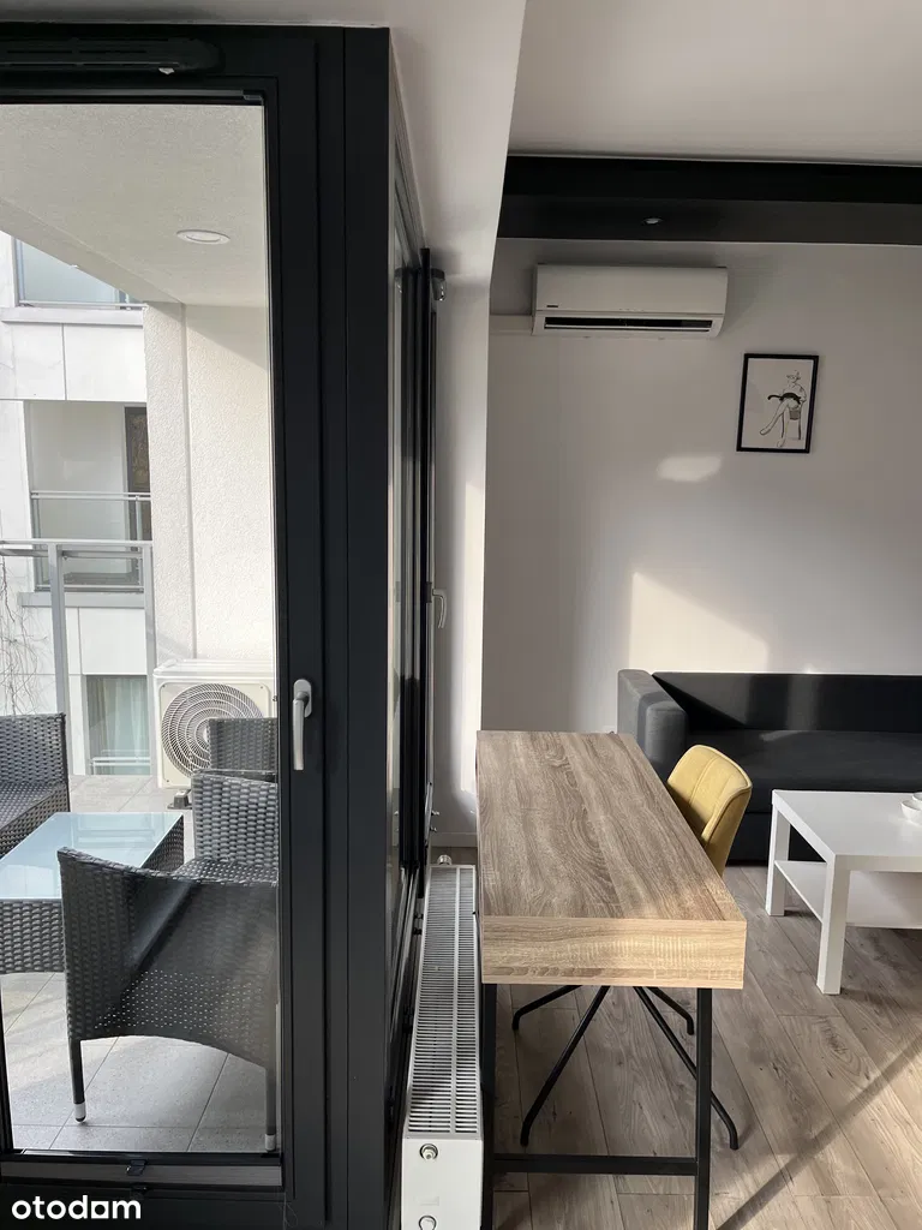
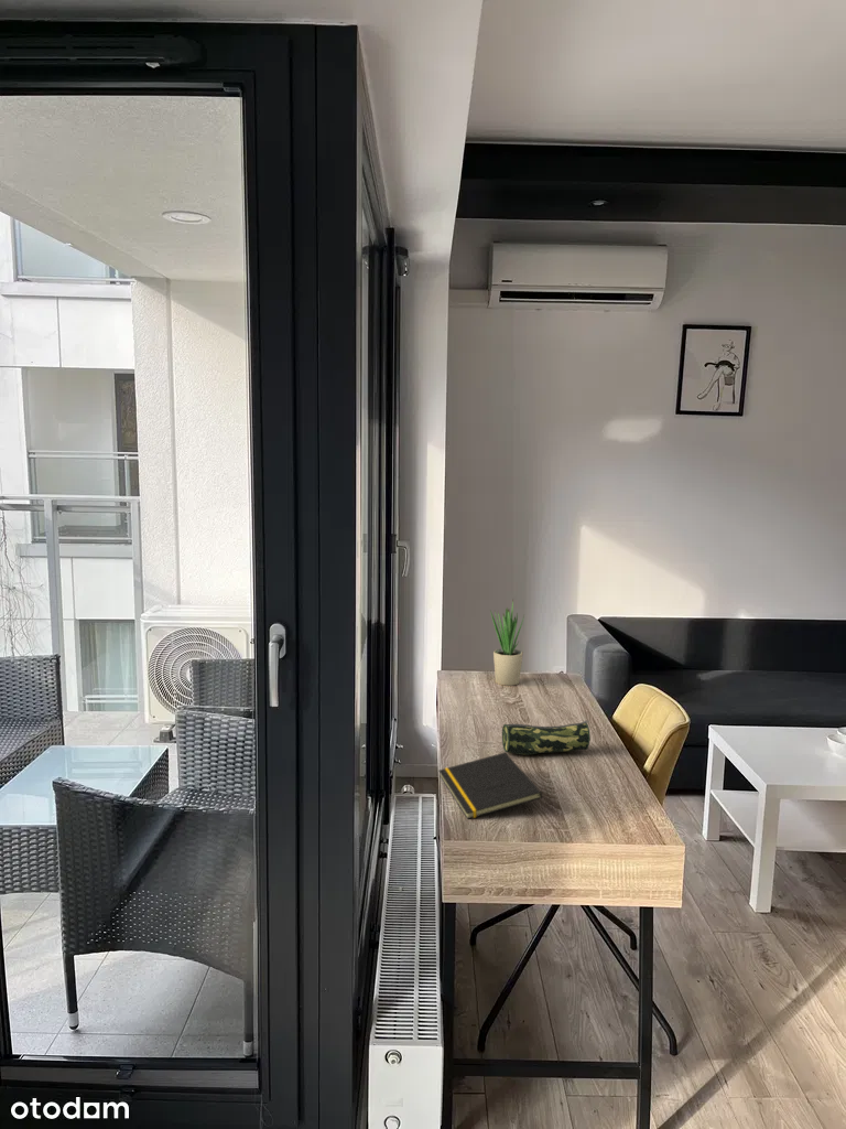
+ pencil case (547, 738)
+ notepad (487, 783)
+ potted plant (506, 639)
